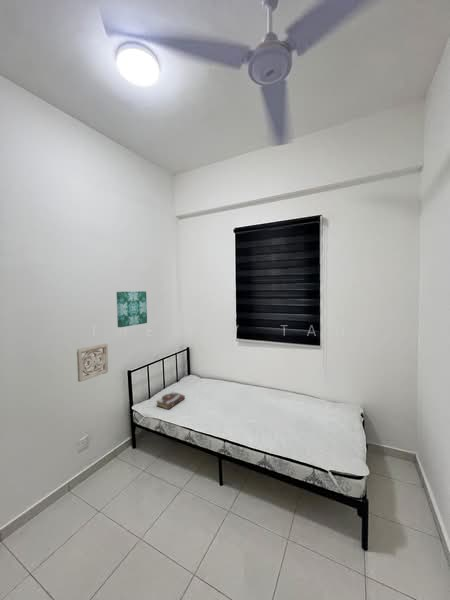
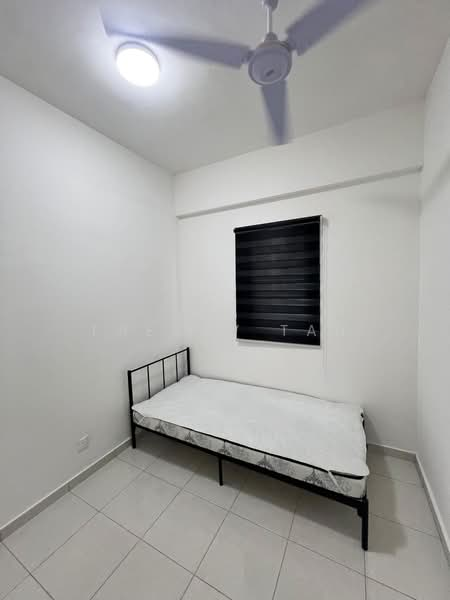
- wall ornament (93, 361)
- wall art (132, 308)
- book (170, 399)
